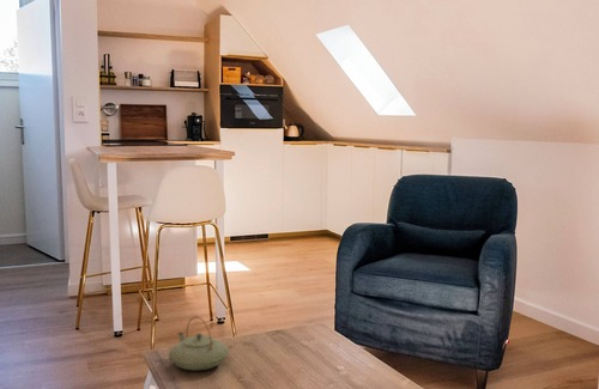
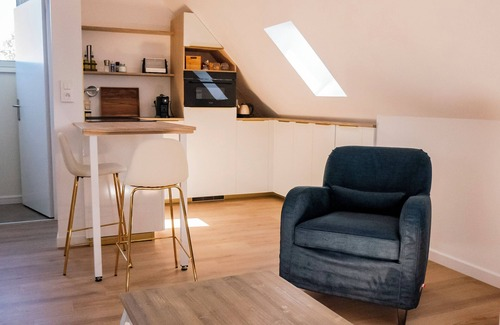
- teapot (196, 339)
